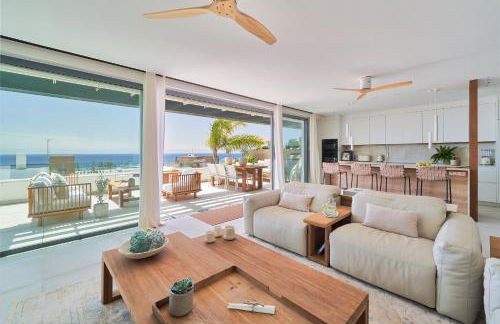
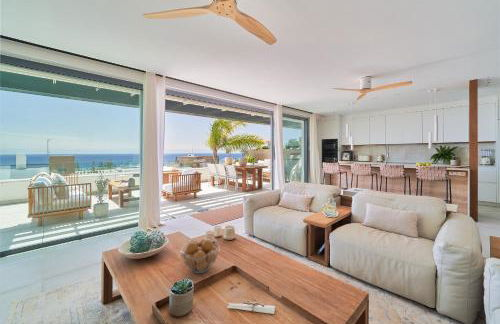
+ fruit basket (200, 254)
